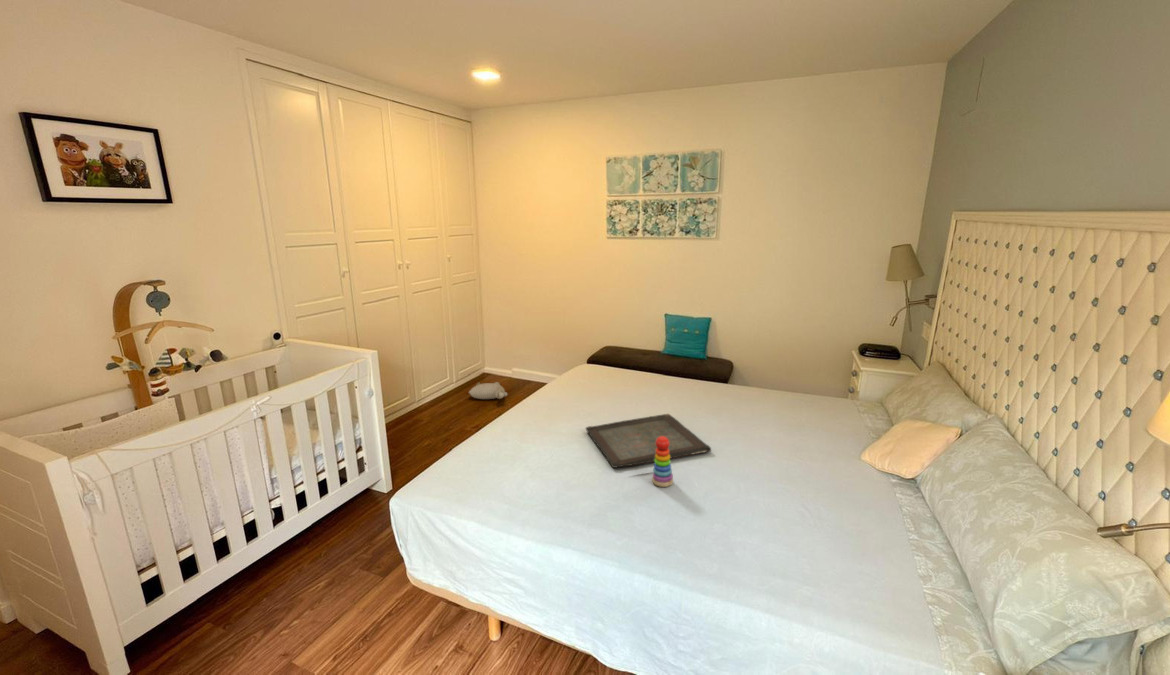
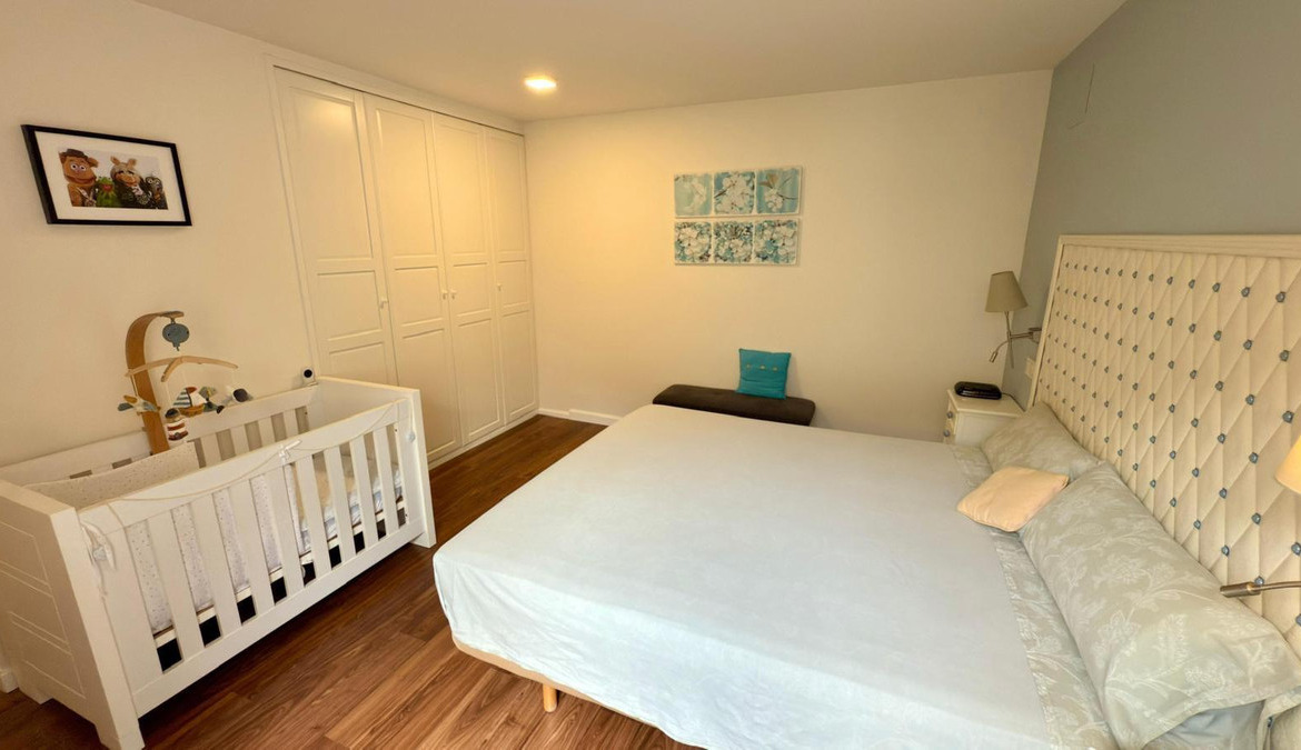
- serving tray (644, 437)
- stacking toy (663, 459)
- plush toy (490, 391)
